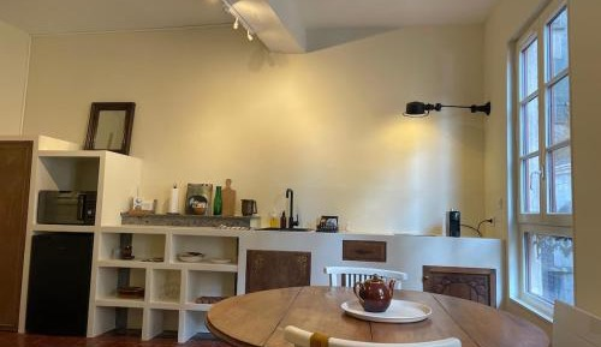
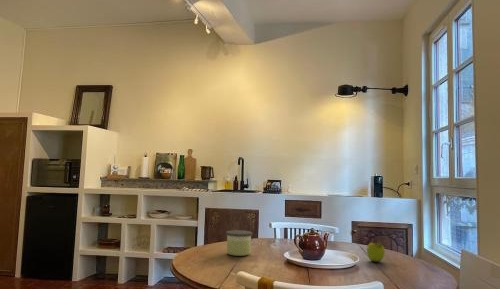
+ candle (238, 242)
+ fruit (376, 250)
